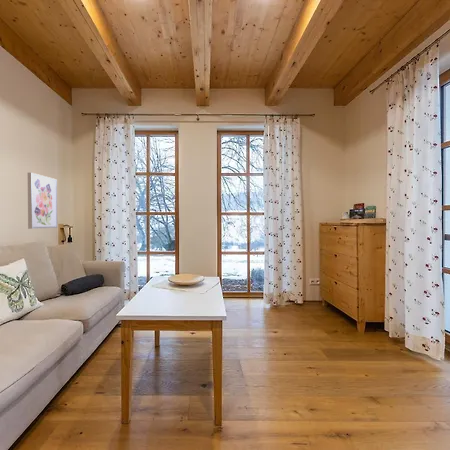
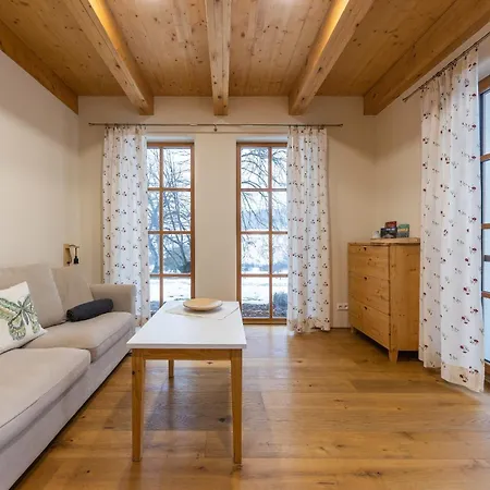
- wall art (43, 202)
